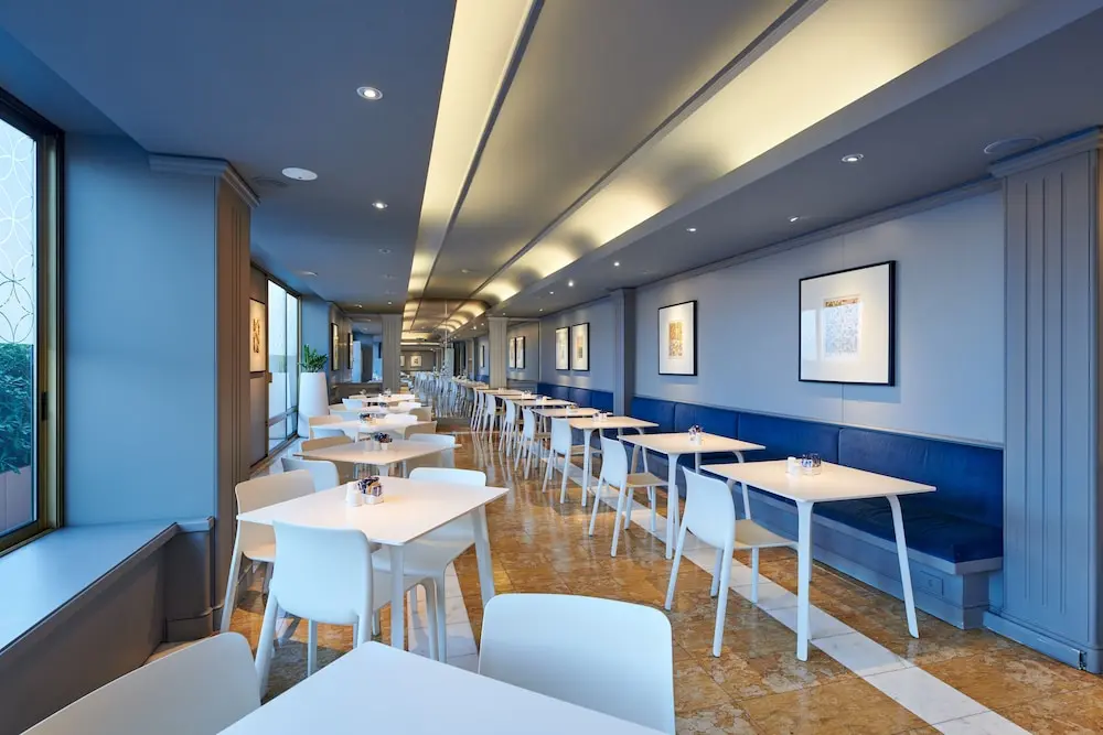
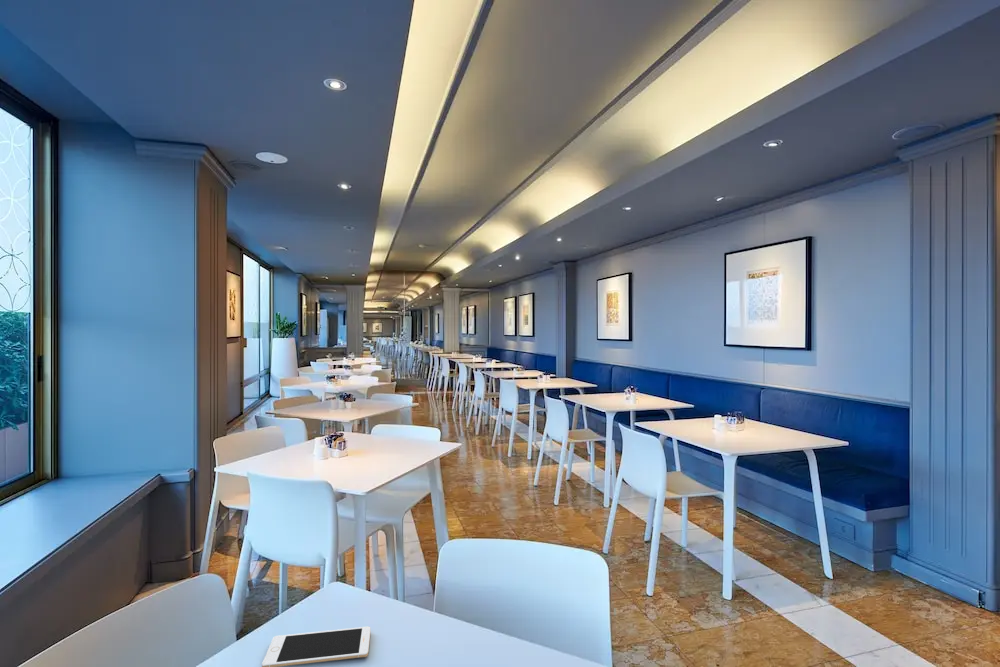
+ cell phone (319, 646)
